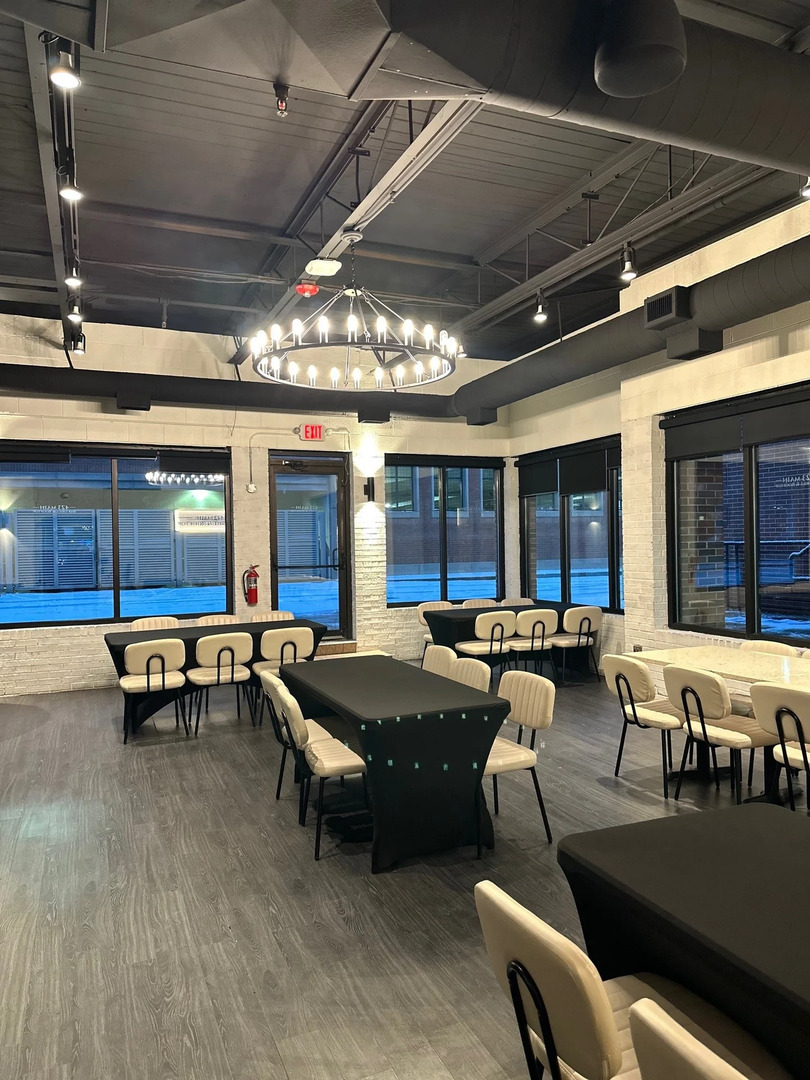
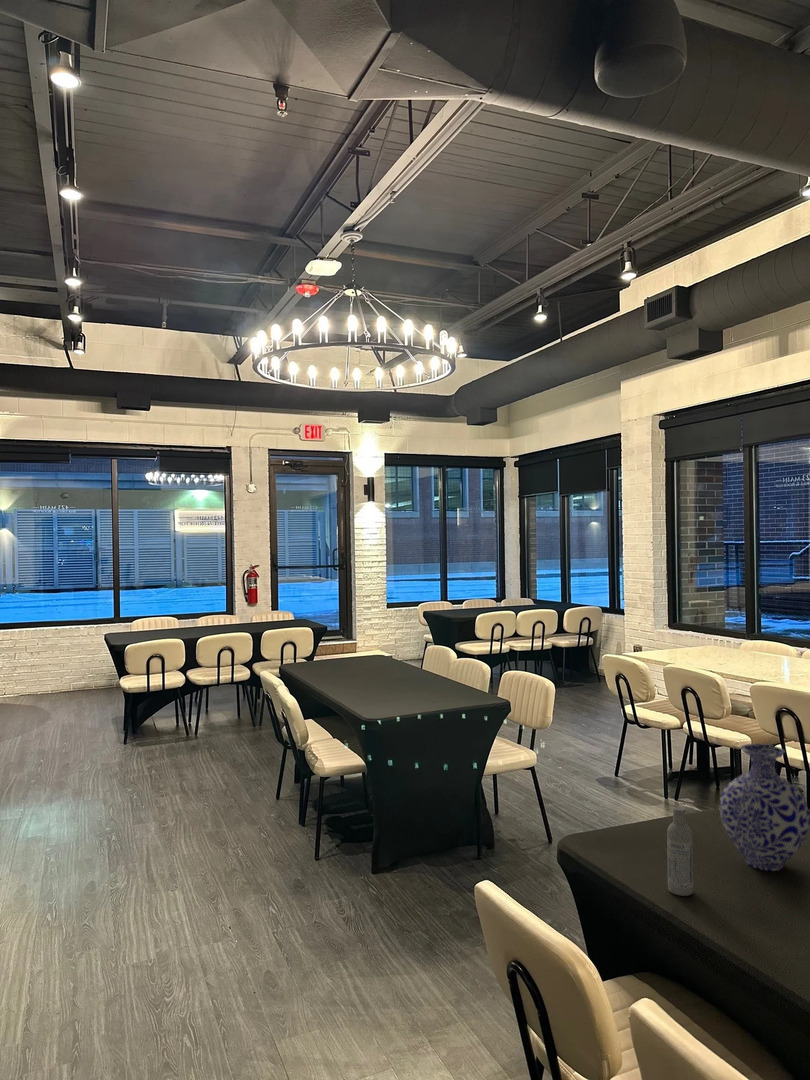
+ vase (763, 806)
+ bottle (679, 849)
